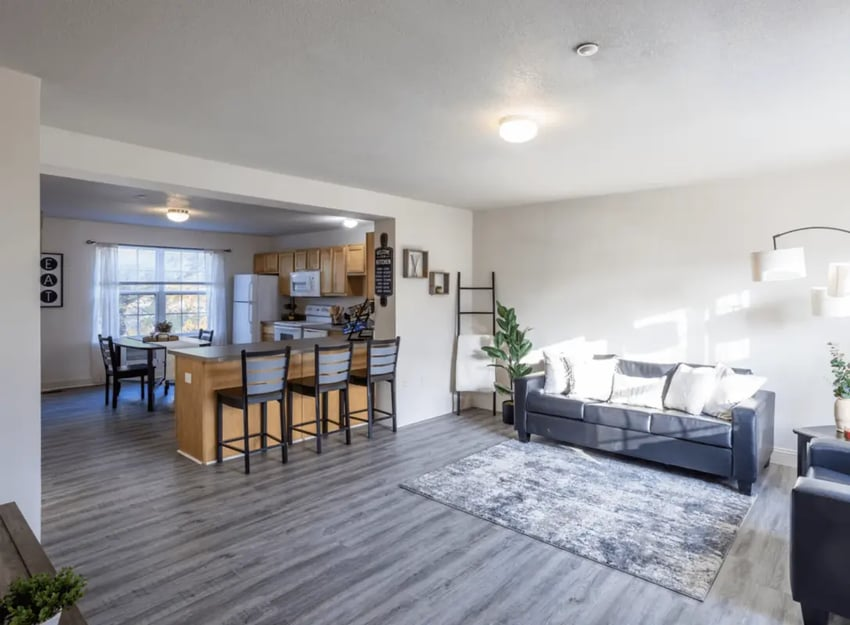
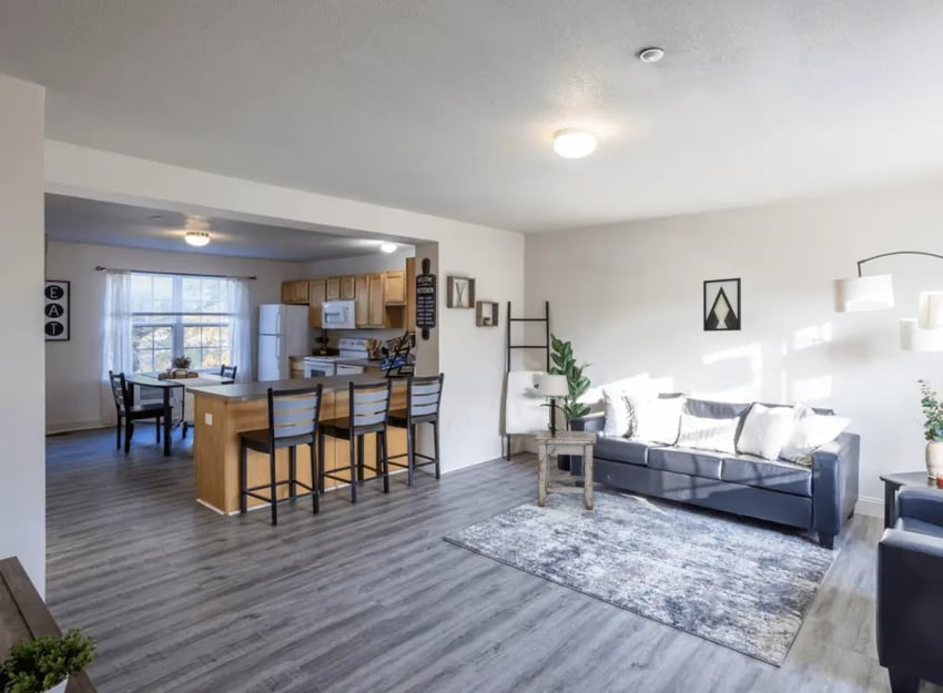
+ table lamp (552, 404)
+ stool (566, 476)
+ wall art (721, 305)
